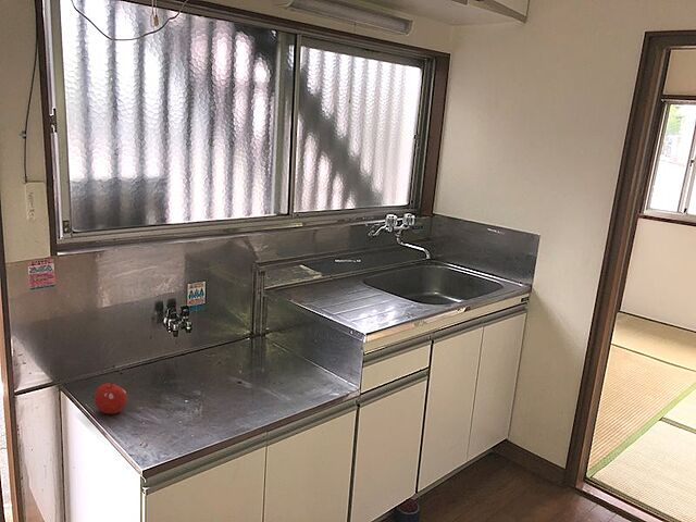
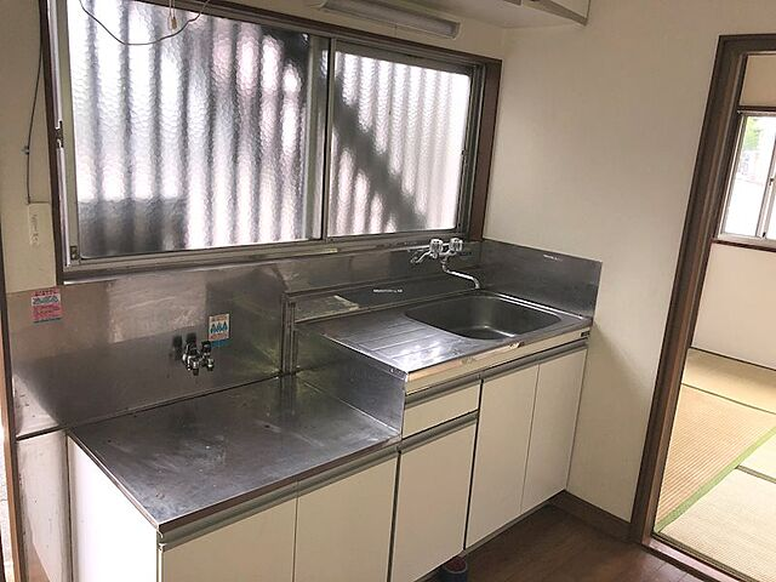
- fruit (111, 396)
